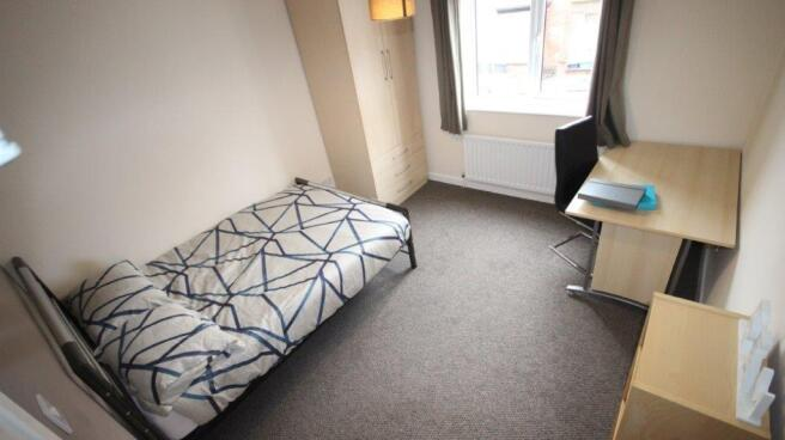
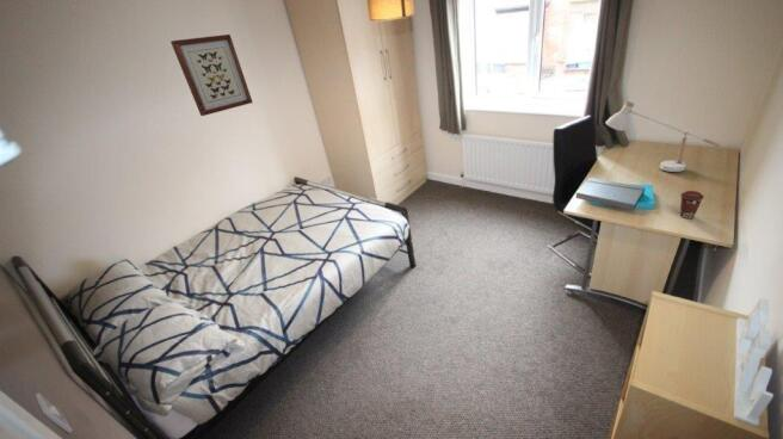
+ coffee cup (689, 204)
+ wall art (215, 74)
+ desk lamp (662, 124)
